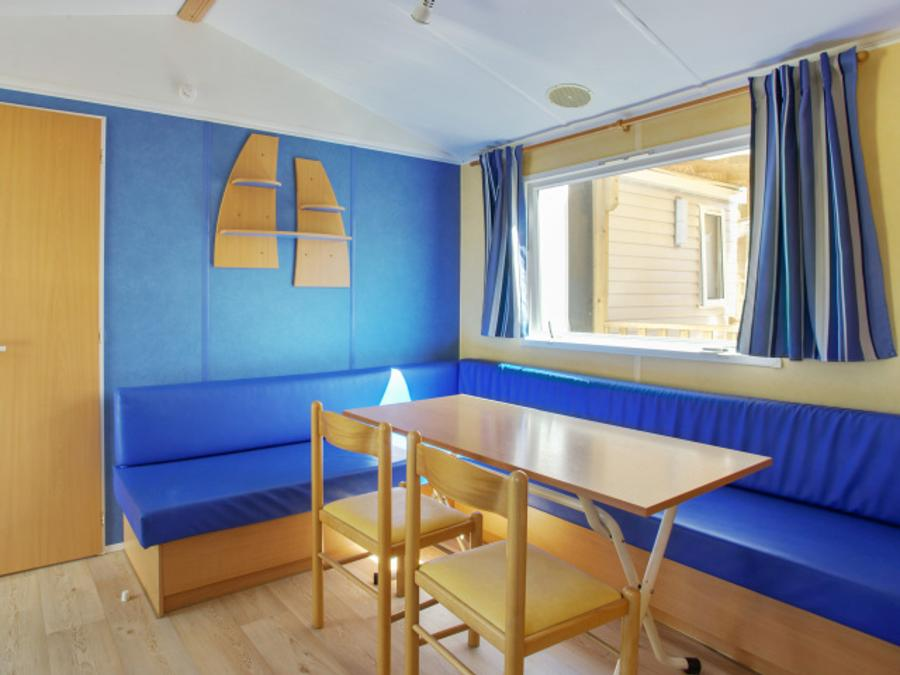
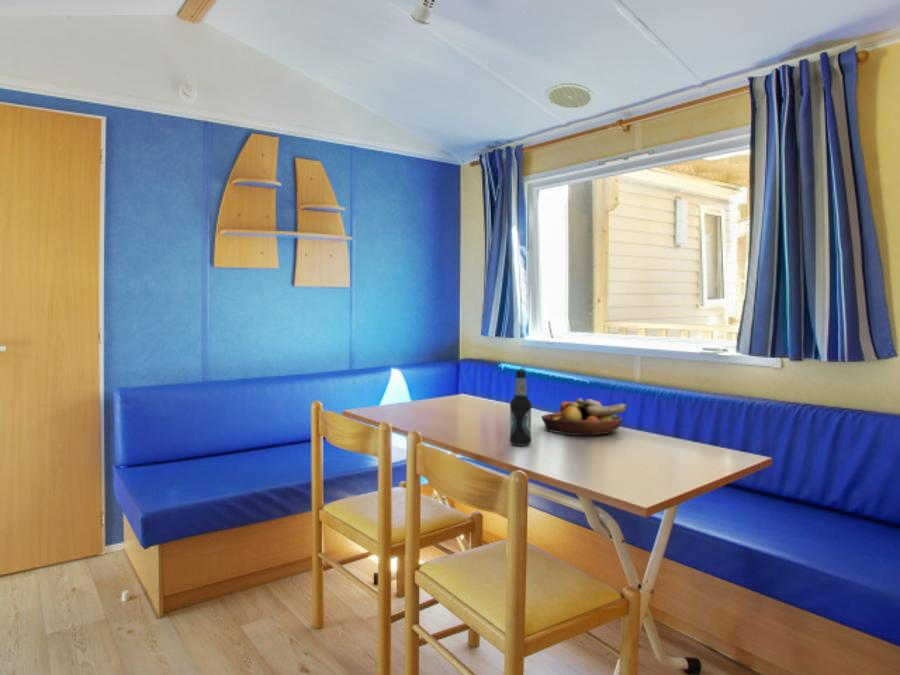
+ bottle (520, 406)
+ fruit bowl (582, 413)
